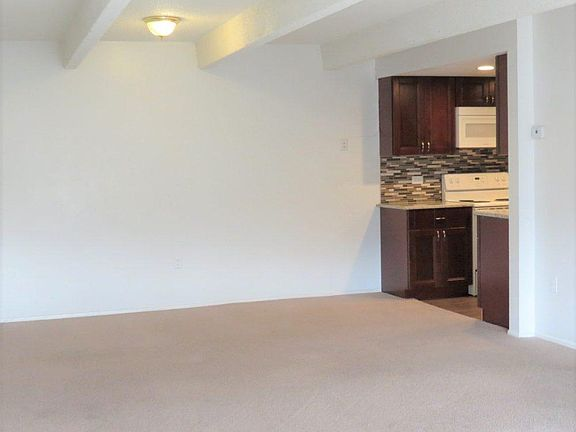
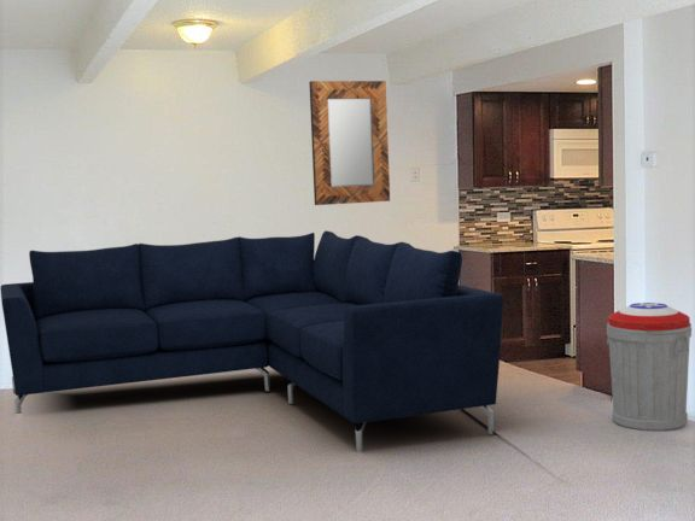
+ sofa (222, 330)
+ trash can (648, 363)
+ home mirror (350, 142)
